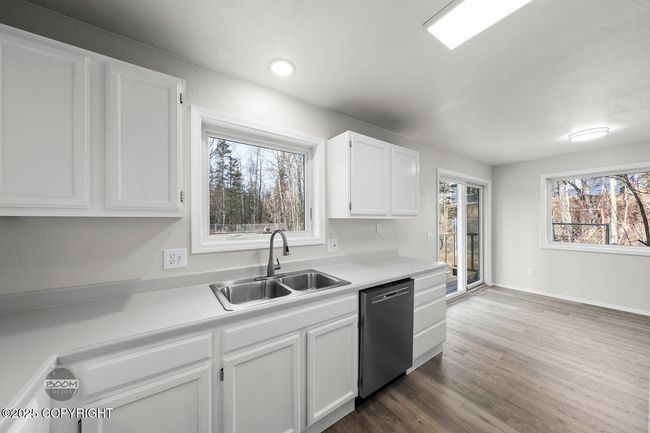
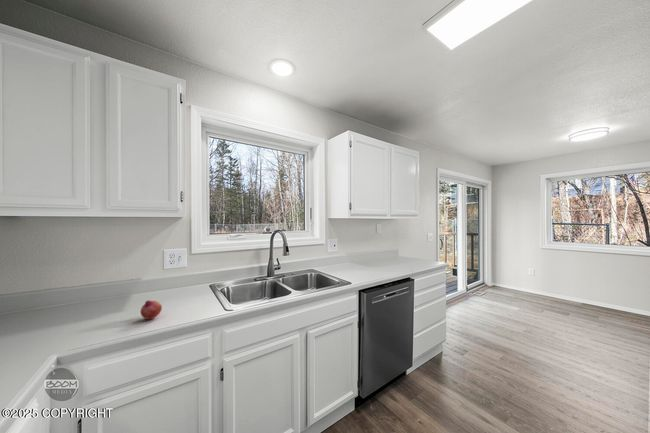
+ fruit (151, 308)
